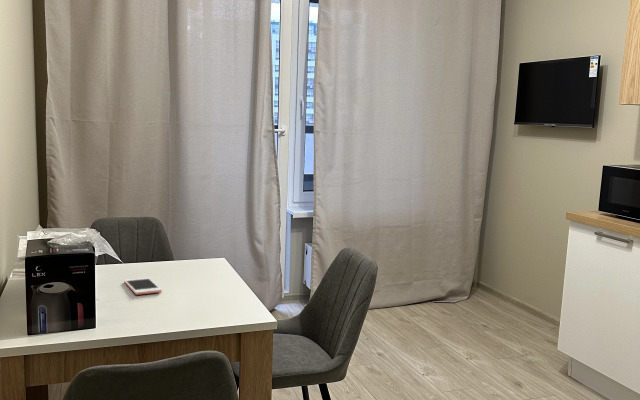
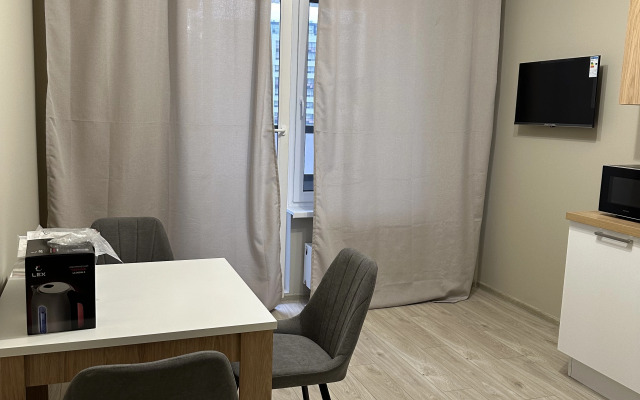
- cell phone (142, 285)
